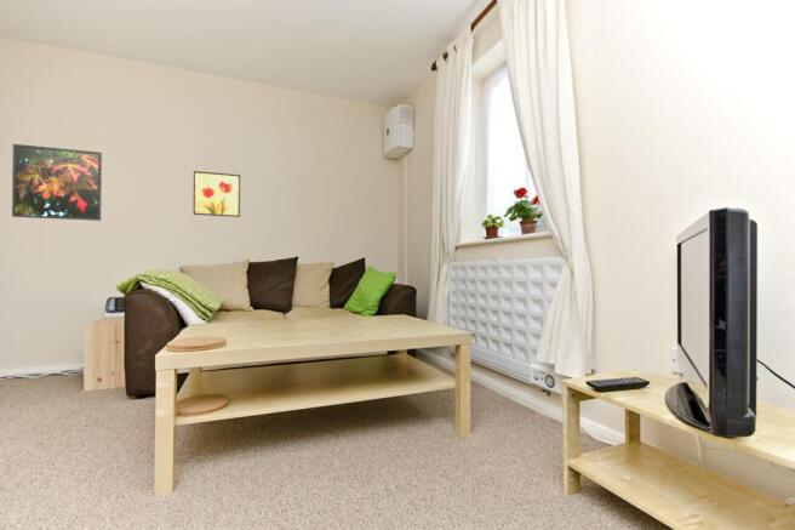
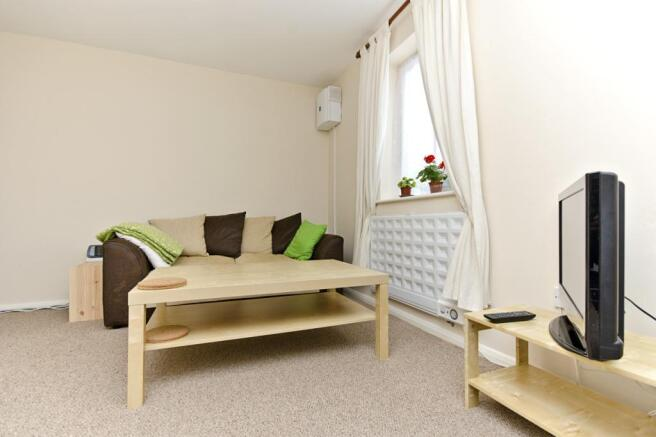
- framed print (58, 183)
- wall art (217, 194)
